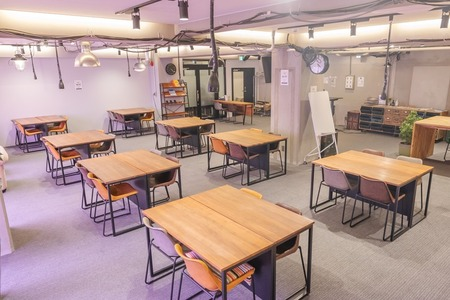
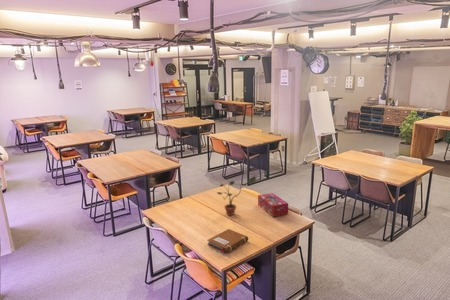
+ tissue box (272, 204)
+ notebook (227, 240)
+ potted plant (234, 196)
